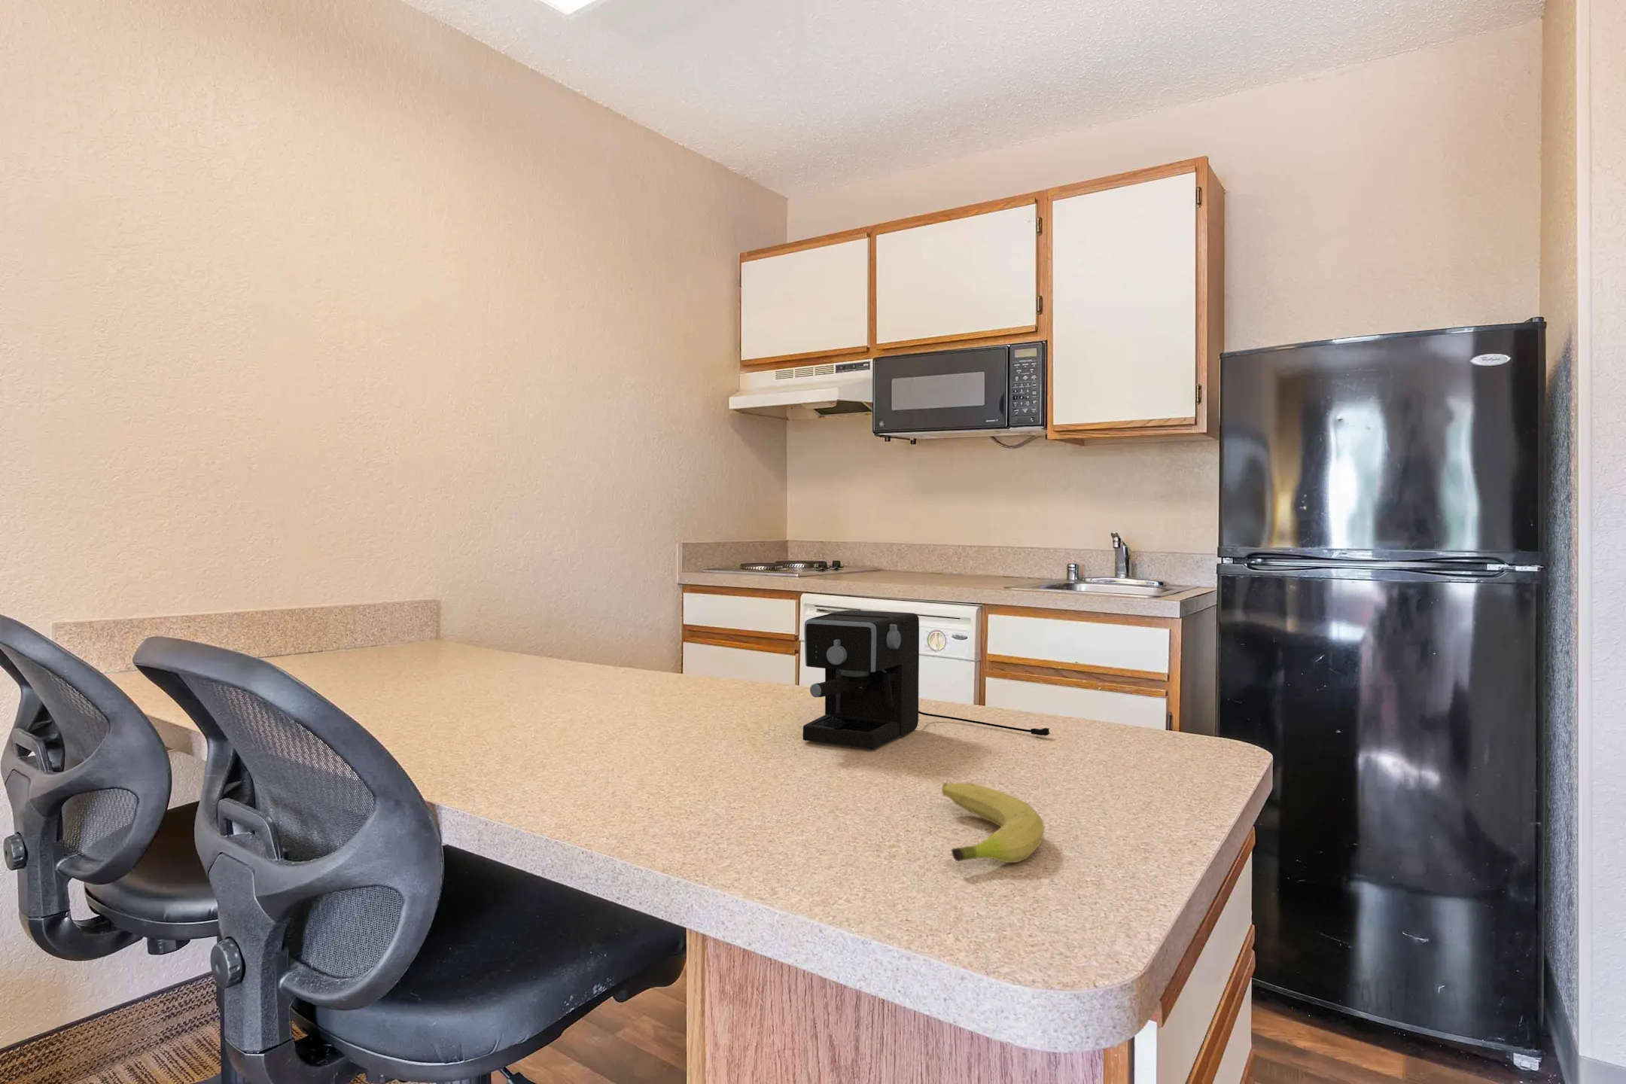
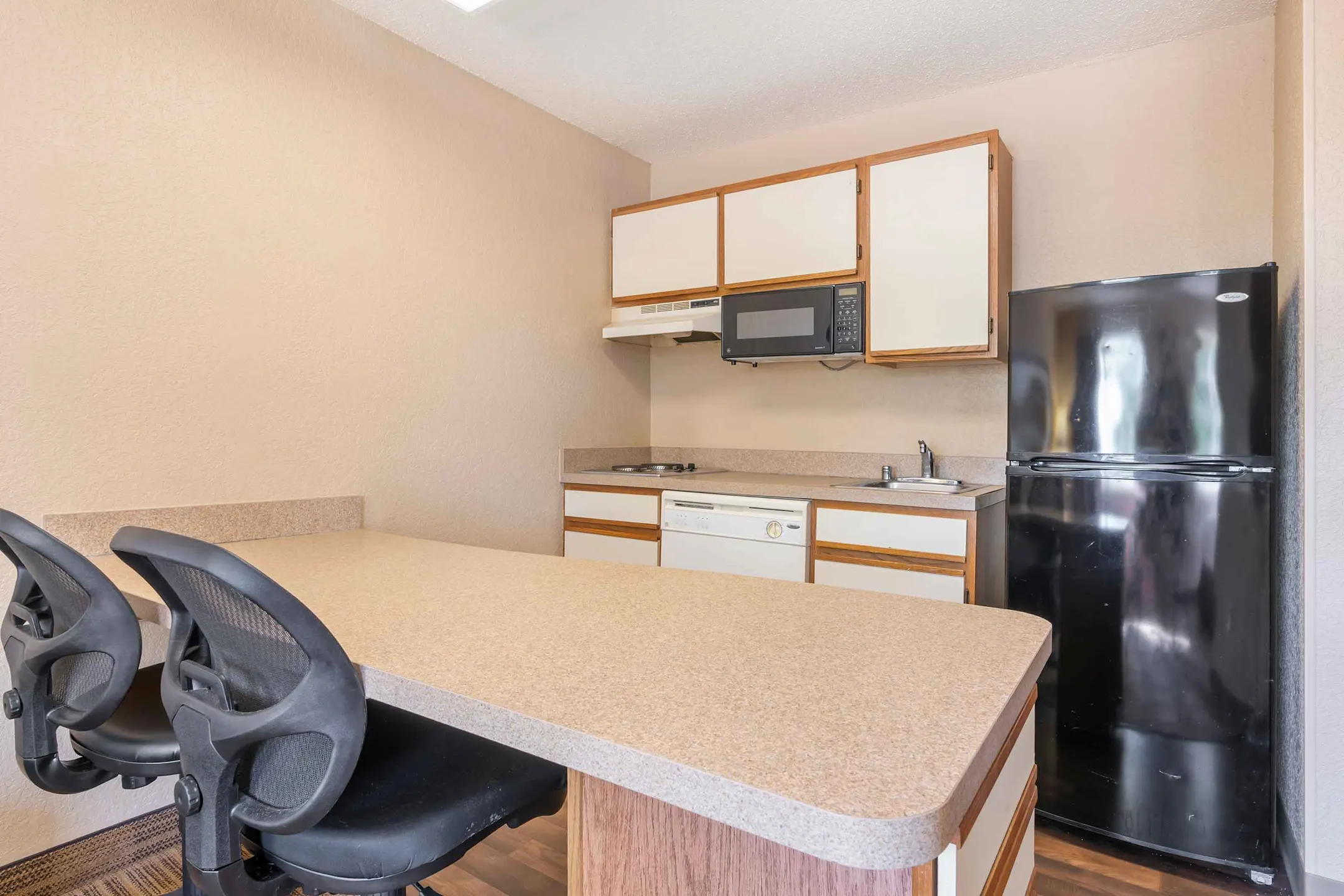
- coffee maker (917, 679)
- fruit (980, 815)
